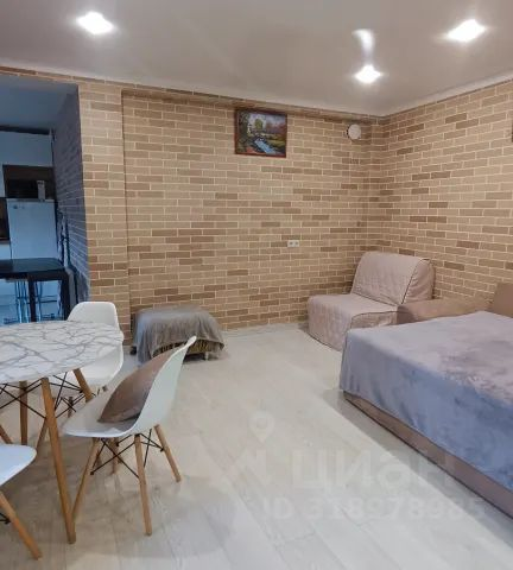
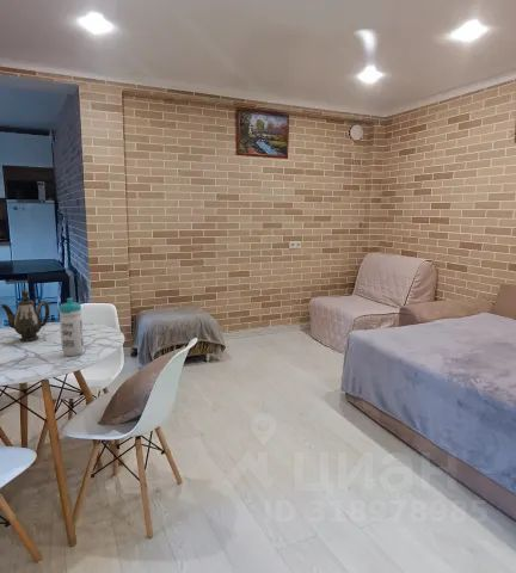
+ teapot (25, 314)
+ water bottle (70, 326)
